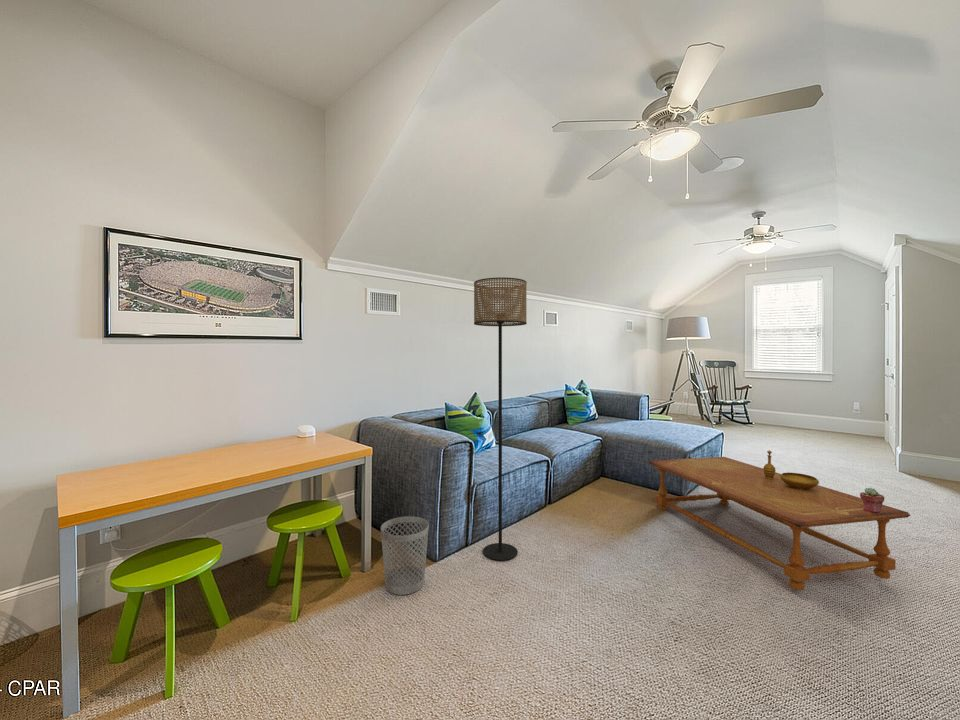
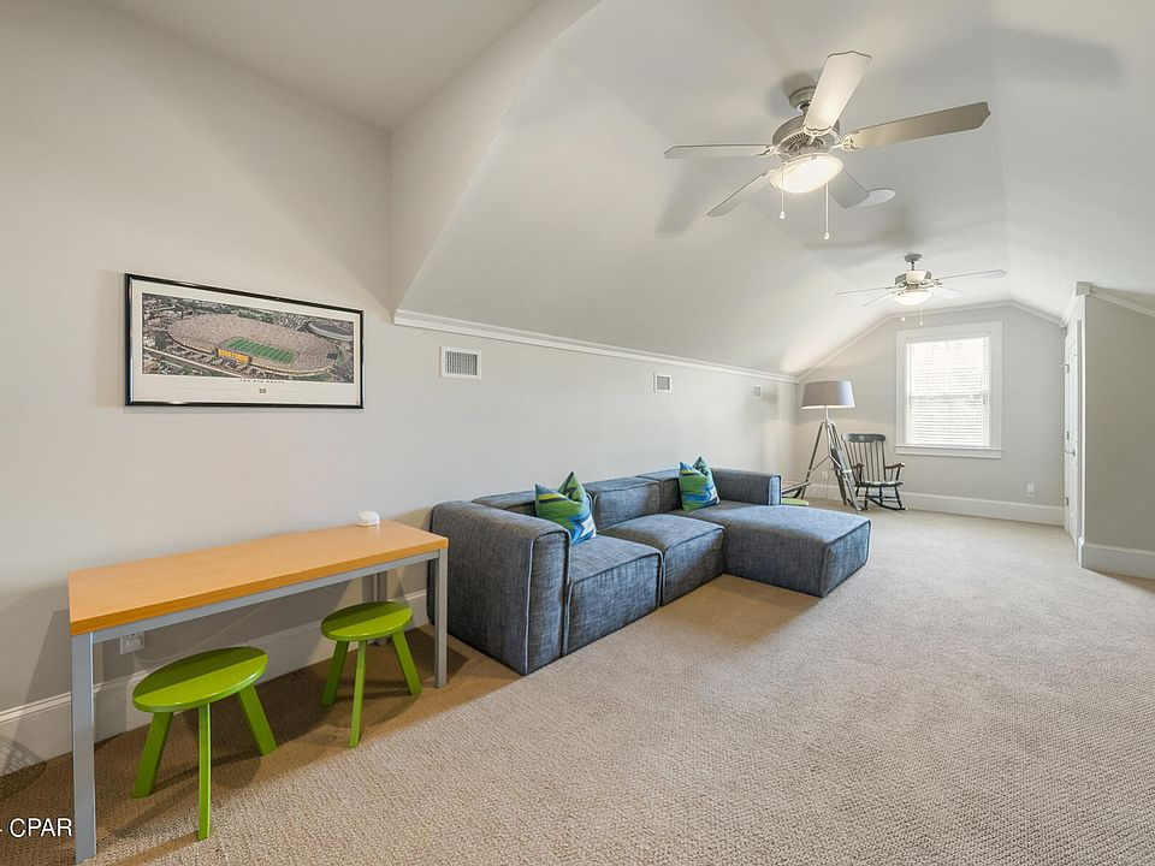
- decorative bowl (788, 473)
- wastebasket (405, 554)
- floor lamp (500, 417)
- potted succulent (872, 498)
- coffee table (752, 509)
